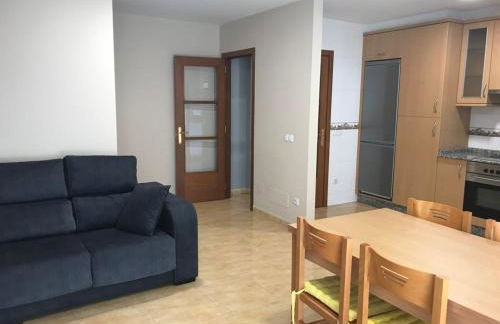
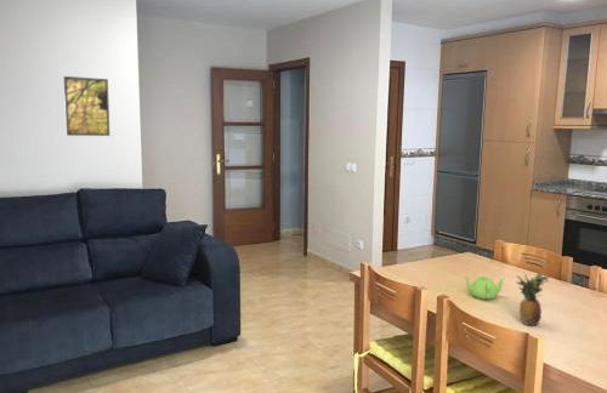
+ fruit (532, 297)
+ teapot (484, 286)
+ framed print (86, 107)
